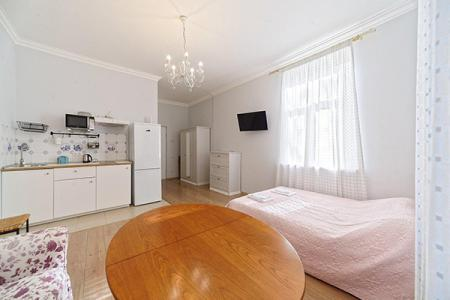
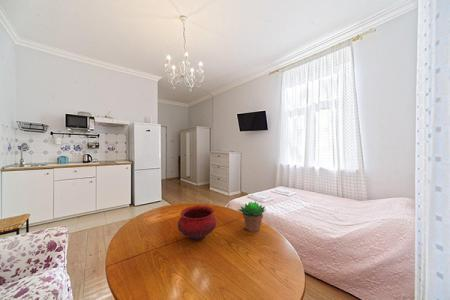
+ bowl (197, 224)
+ succulent plant (252, 215)
